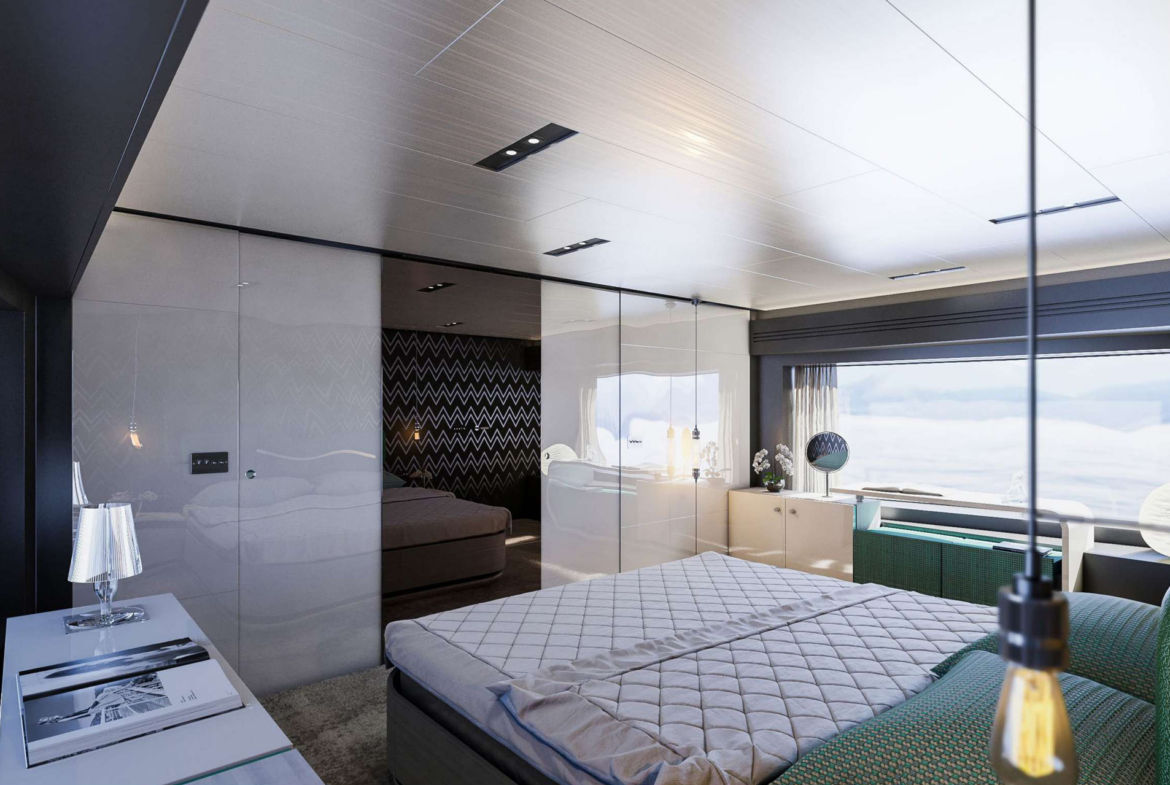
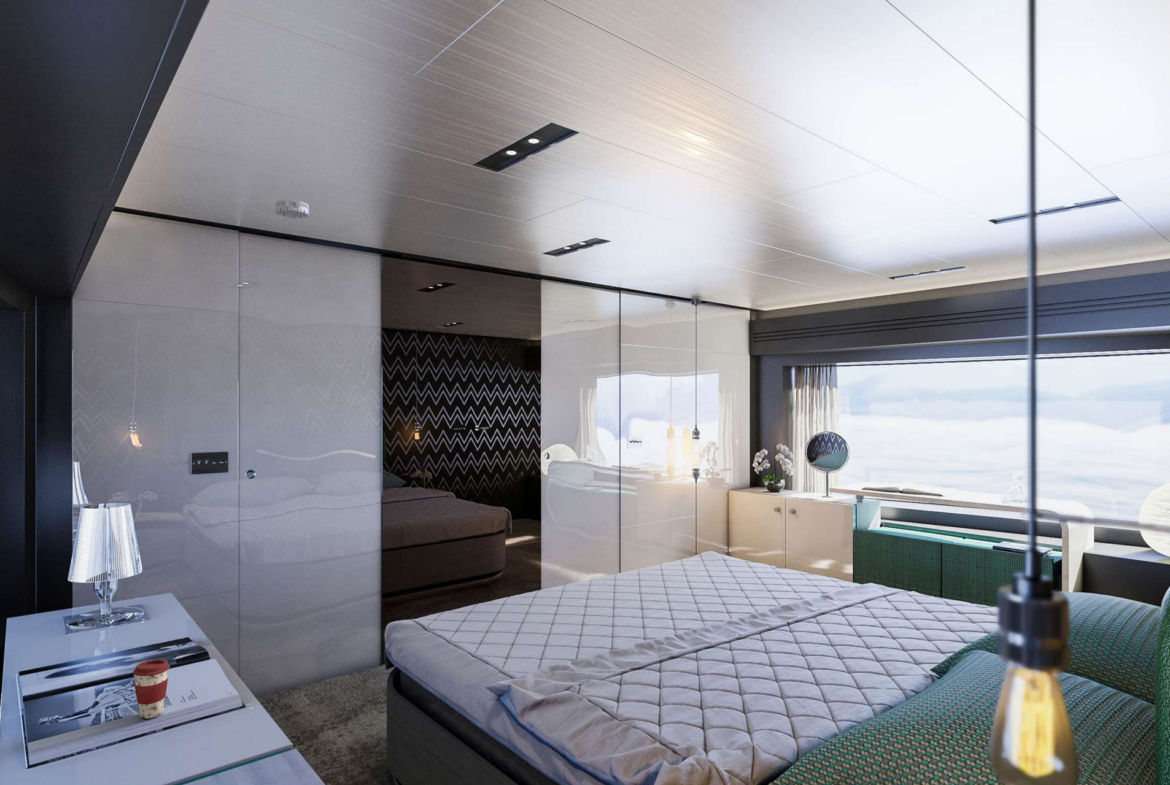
+ coffee cup (151, 688)
+ smoke detector (292, 208)
